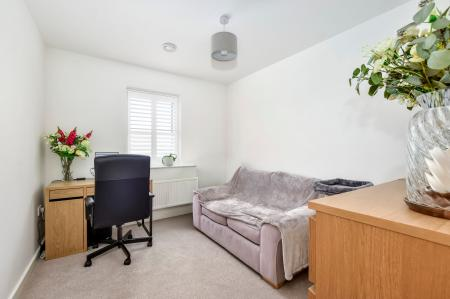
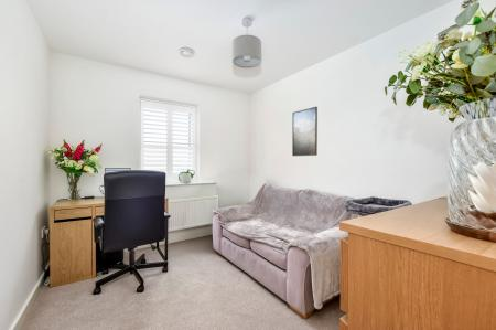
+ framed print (303, 132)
